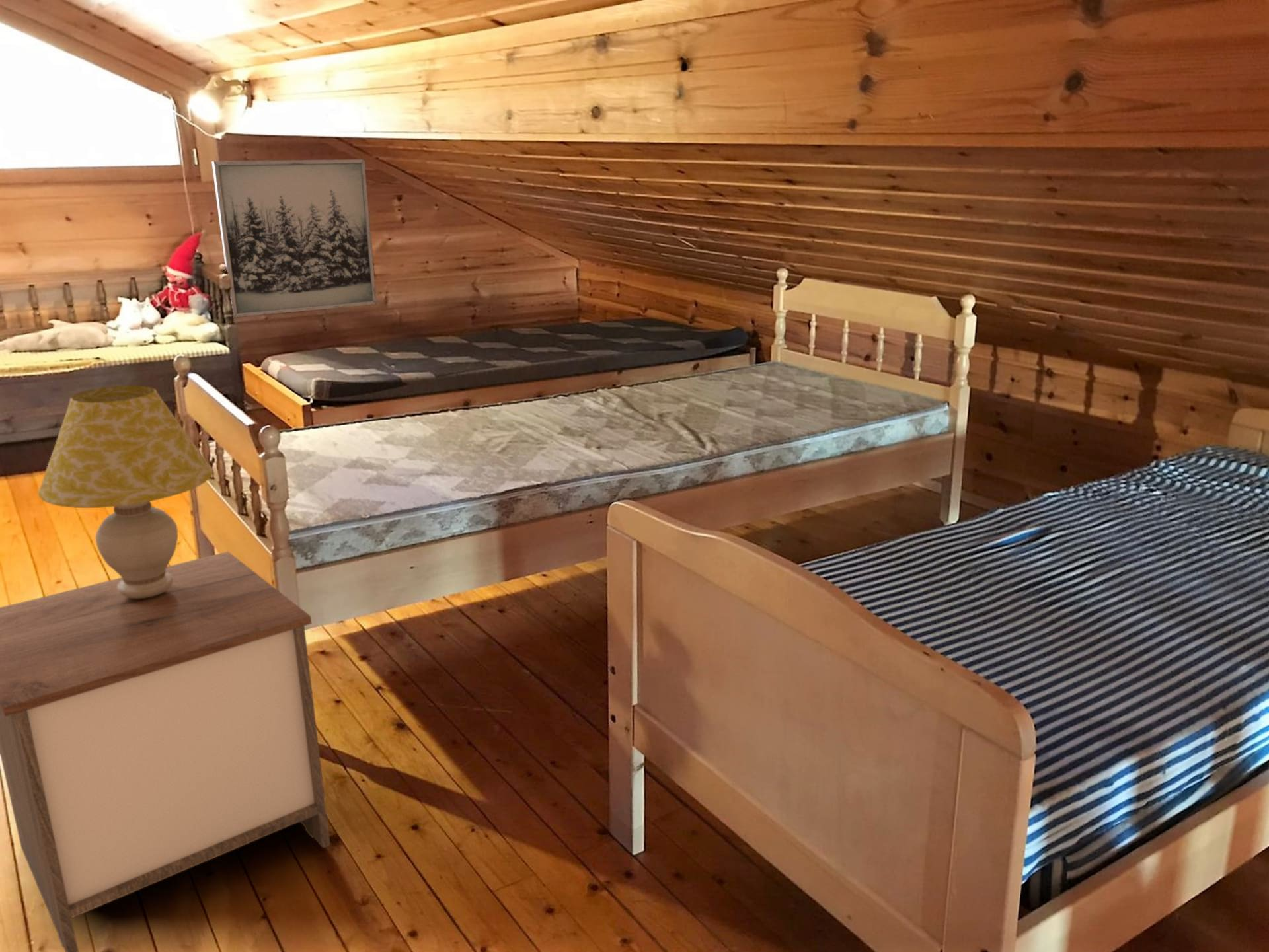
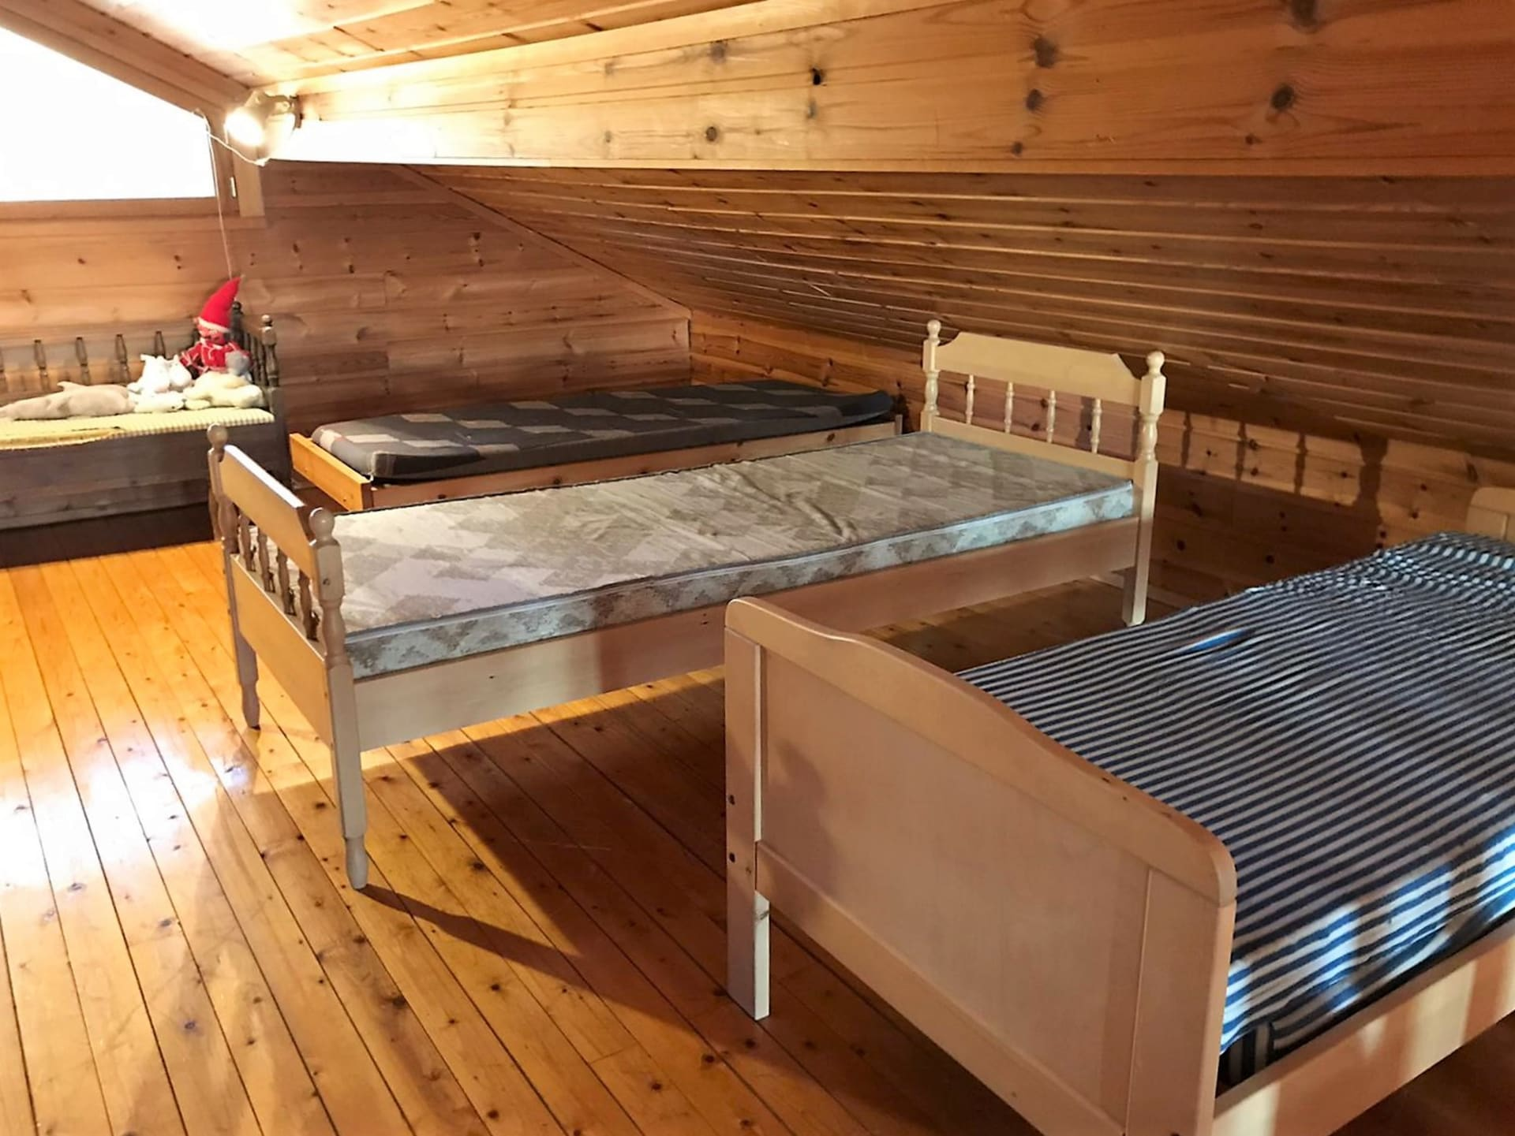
- nightstand (153, 733)
- wall art (299, 237)
- table lamp (130, 495)
